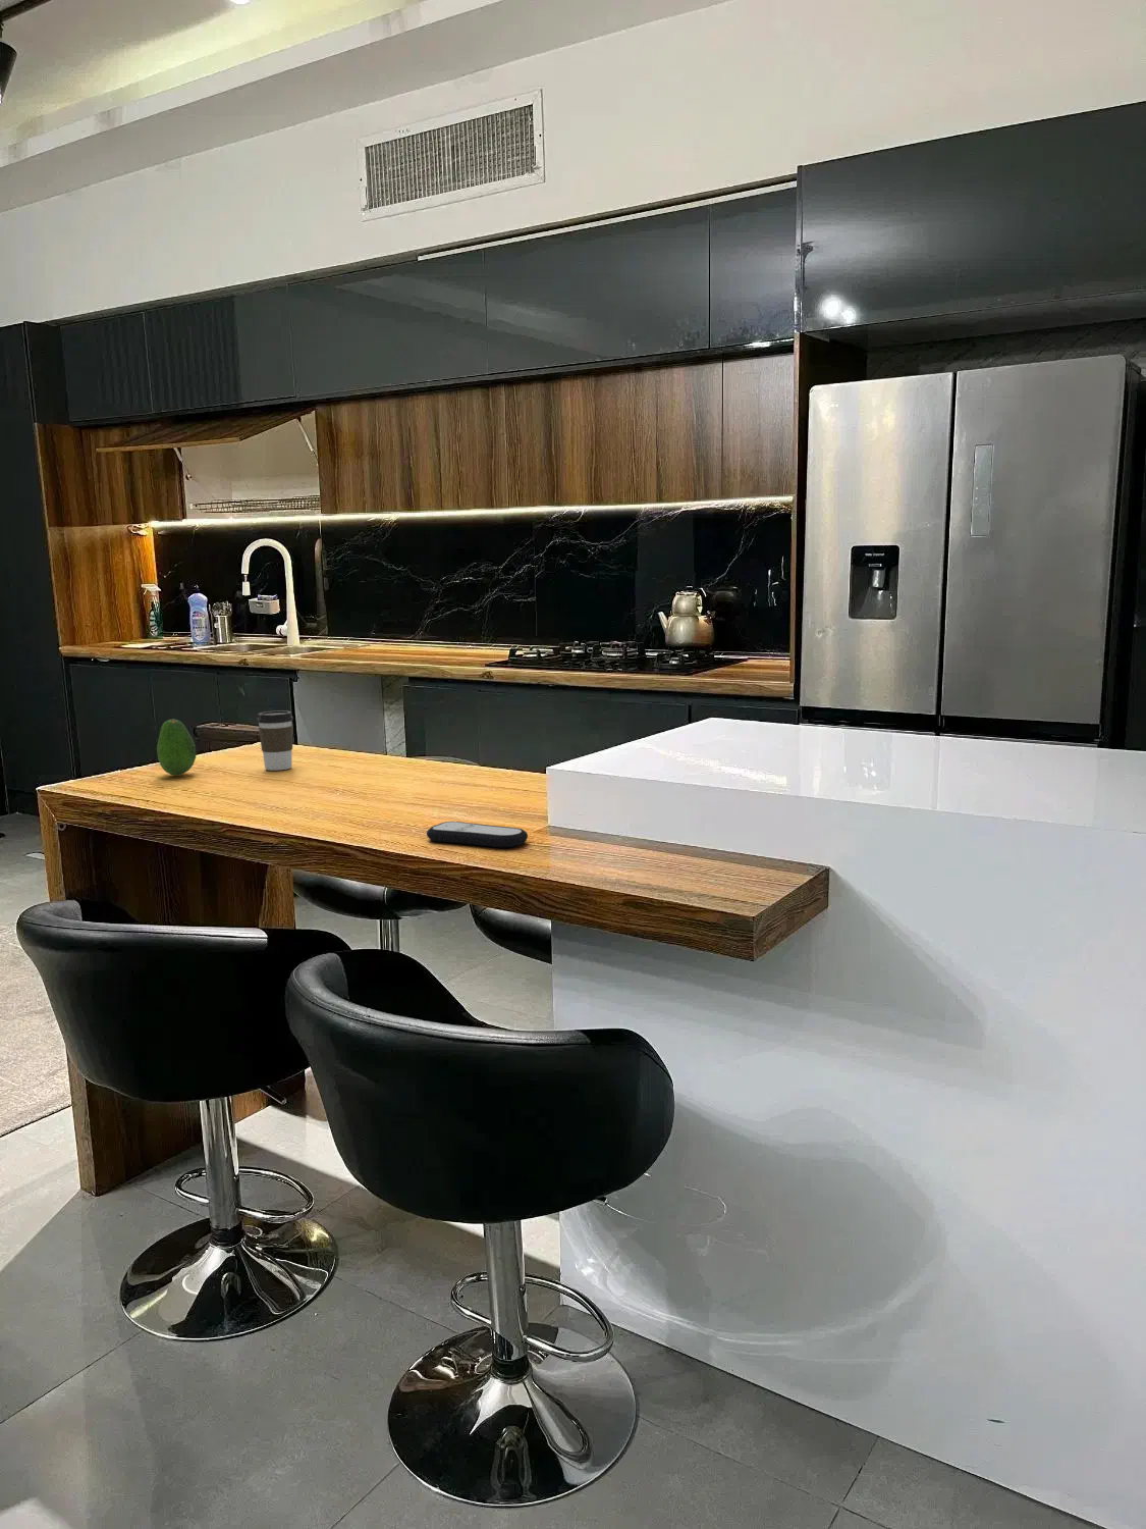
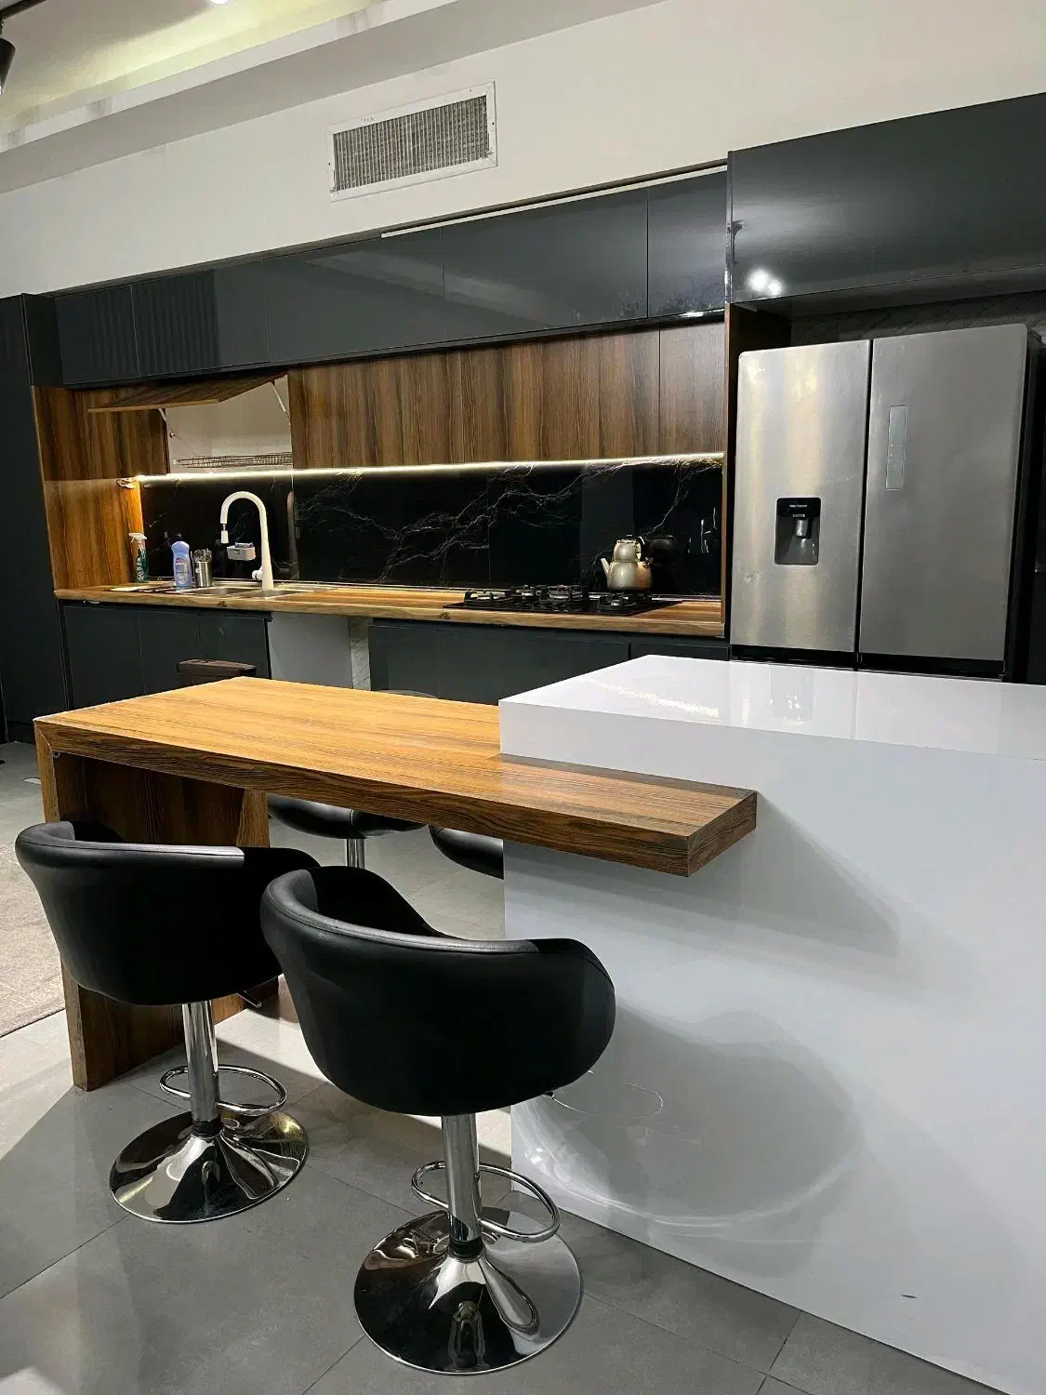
- fruit (176, 746)
- coffee cup (276, 740)
- remote control (478, 834)
